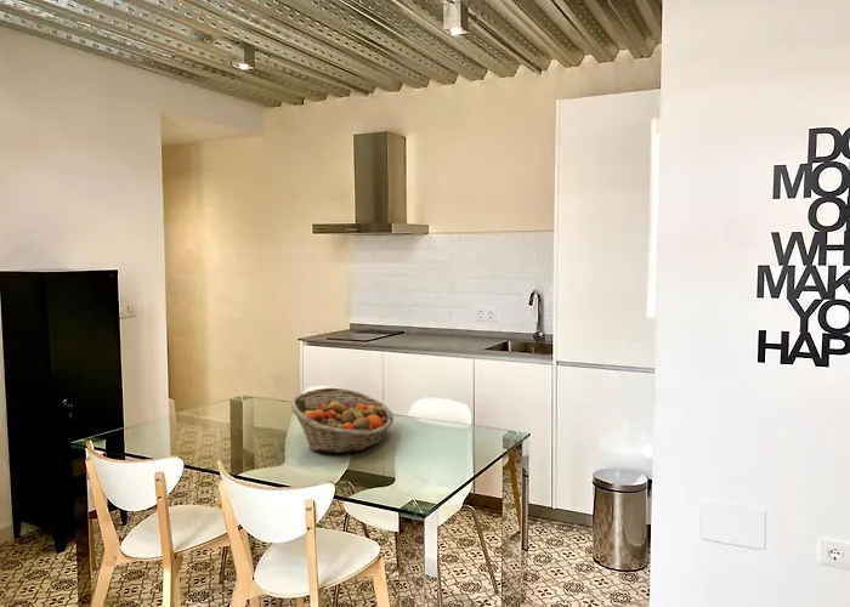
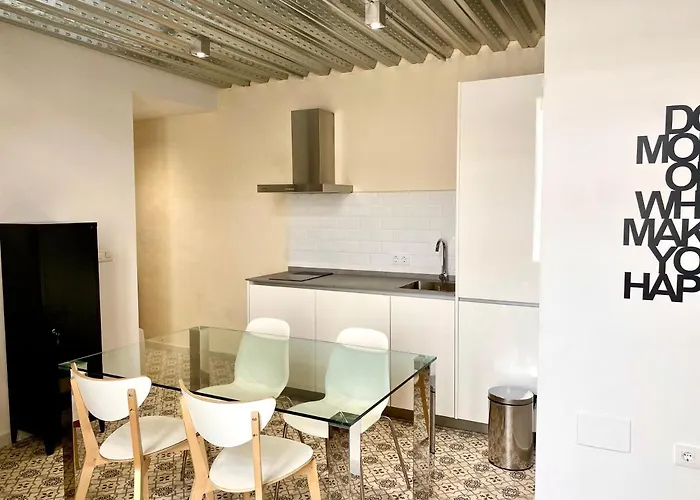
- fruit basket (342, 418)
